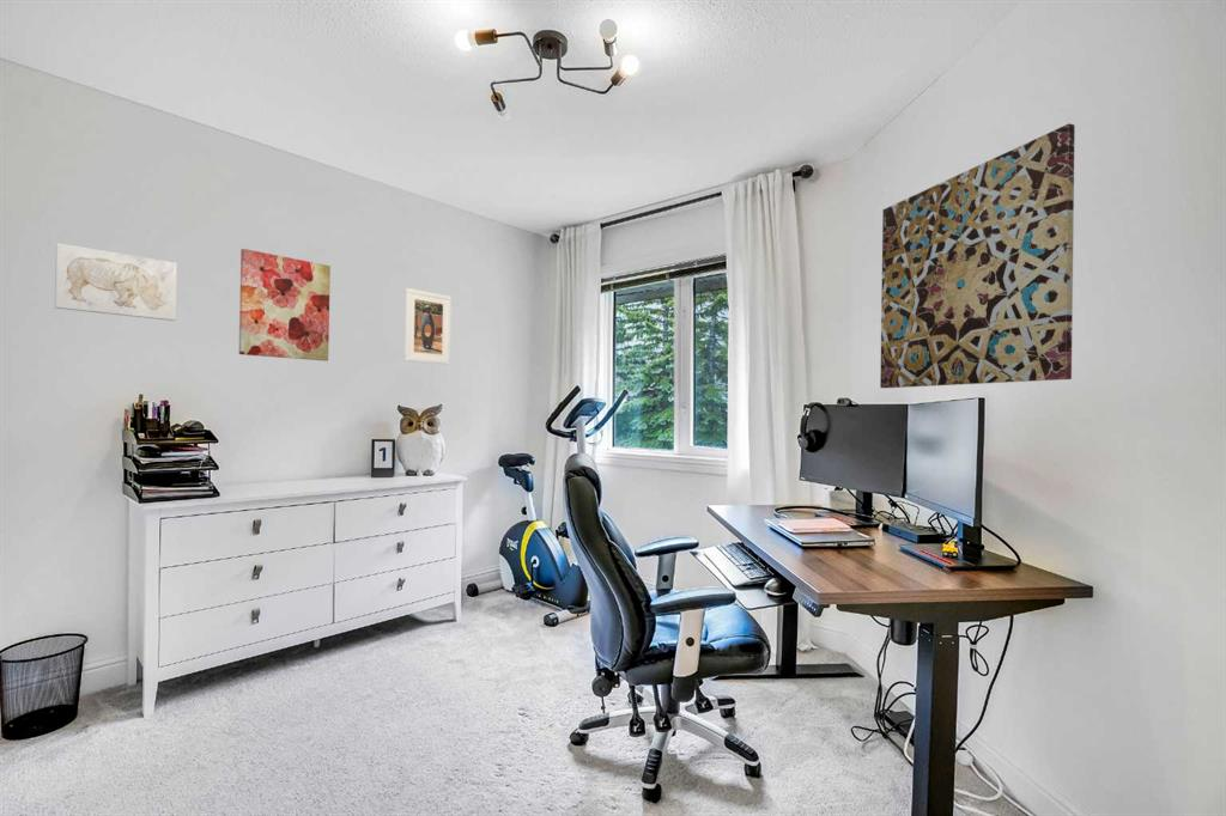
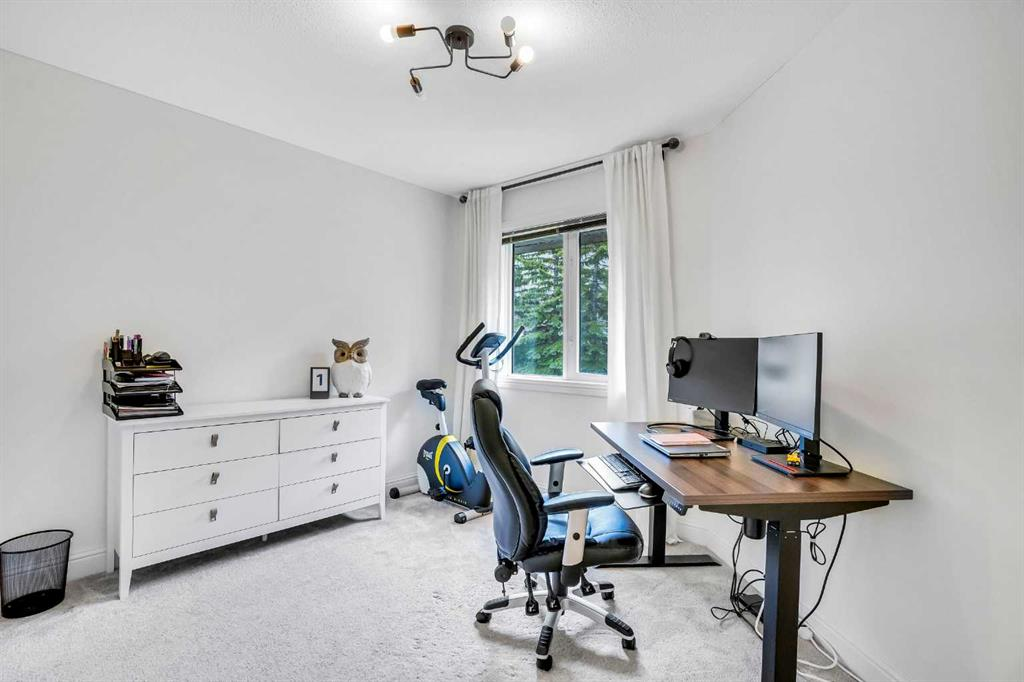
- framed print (427, 327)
- wall art (286, 307)
- wall art (960, 279)
- wall art (119, 284)
